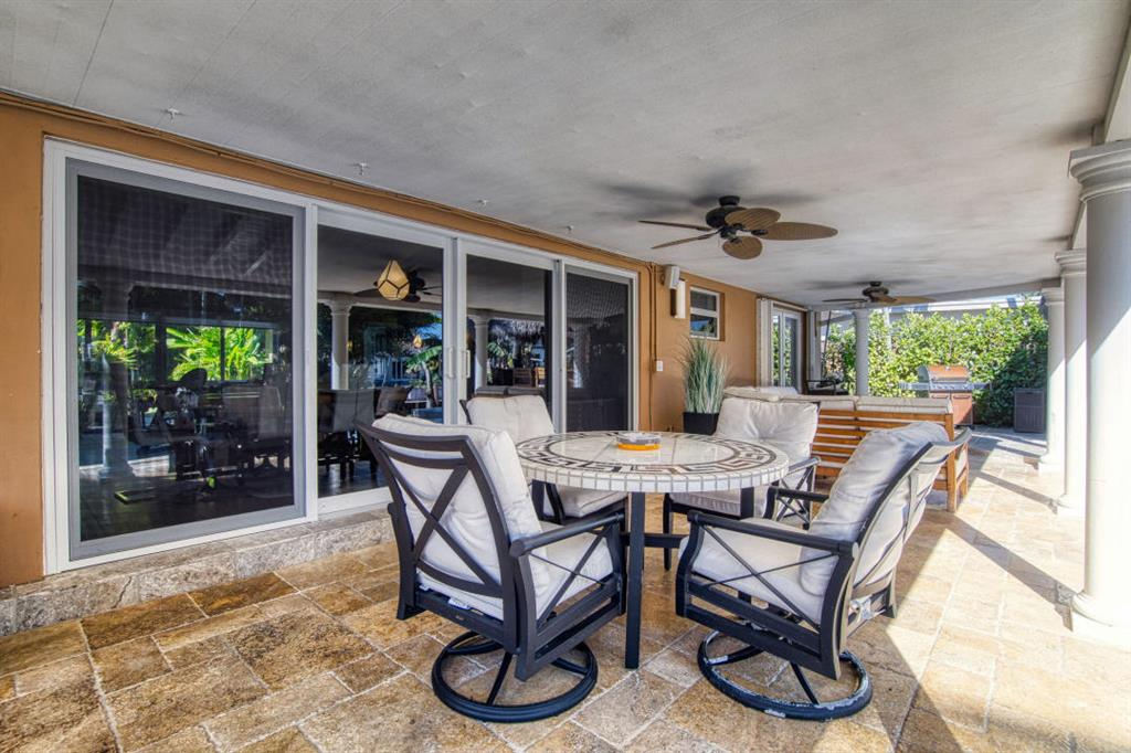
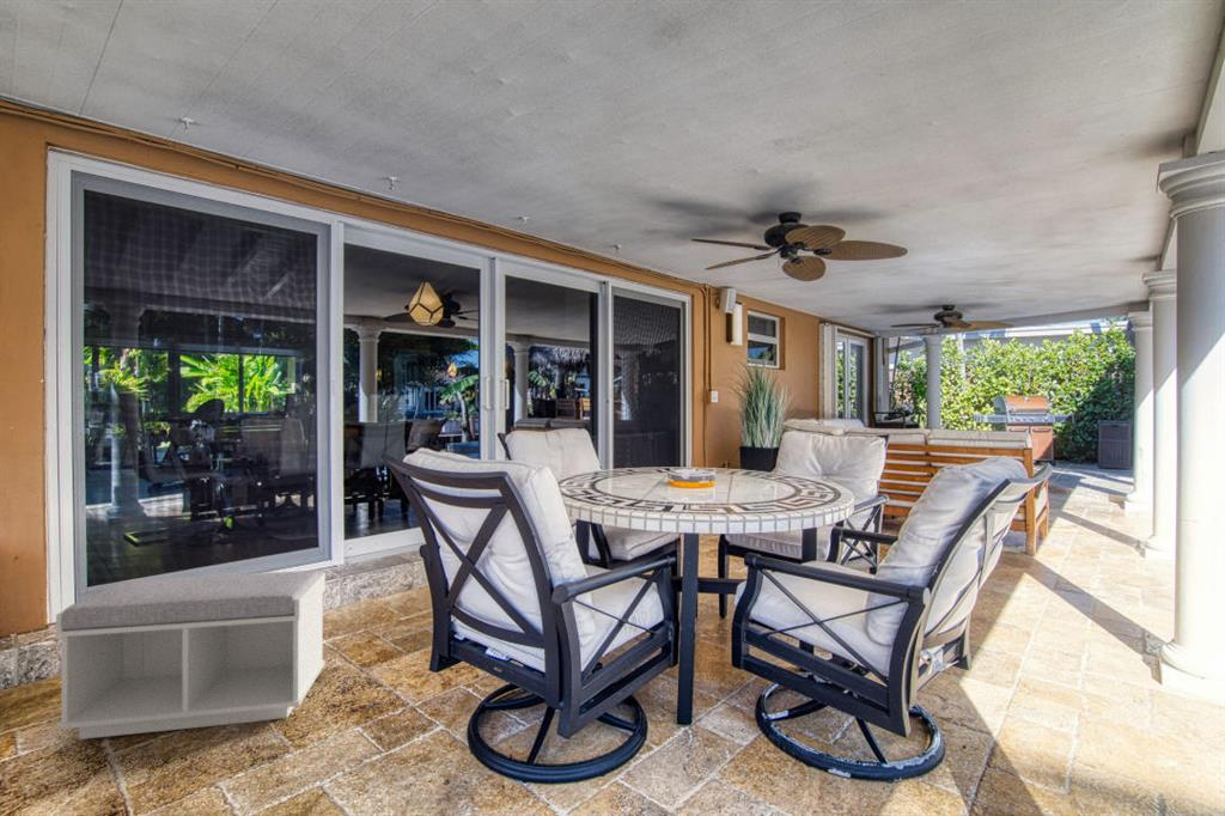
+ bench (205, 645)
